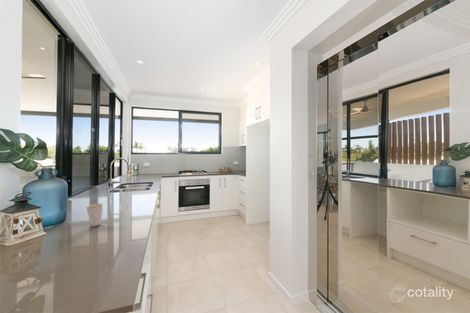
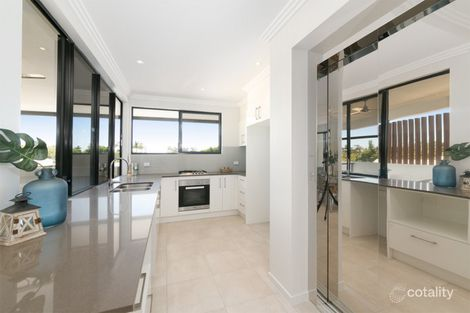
- cup (94, 214)
